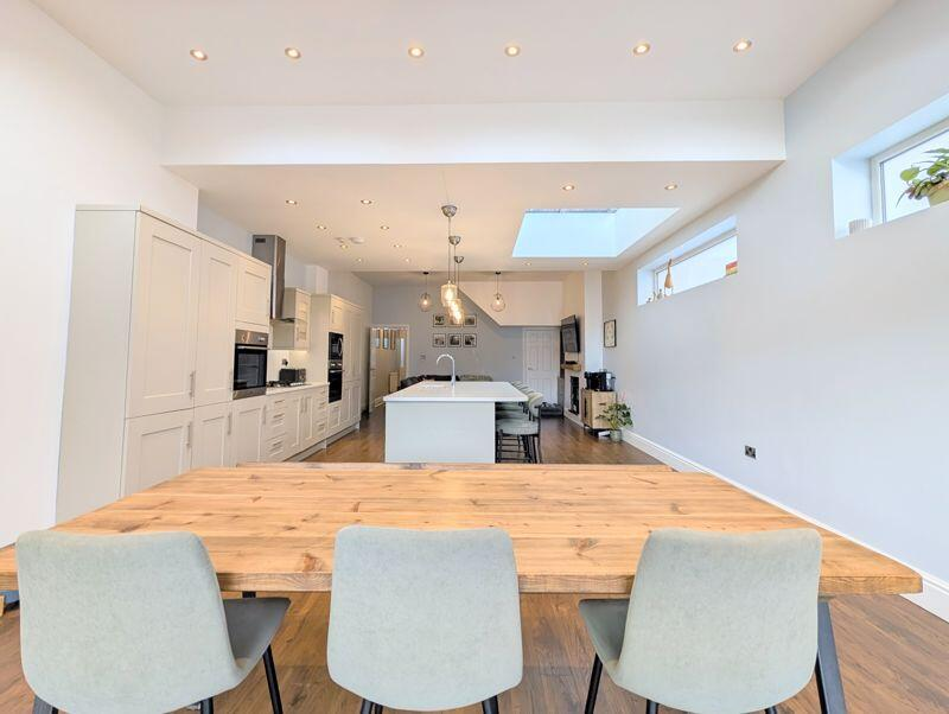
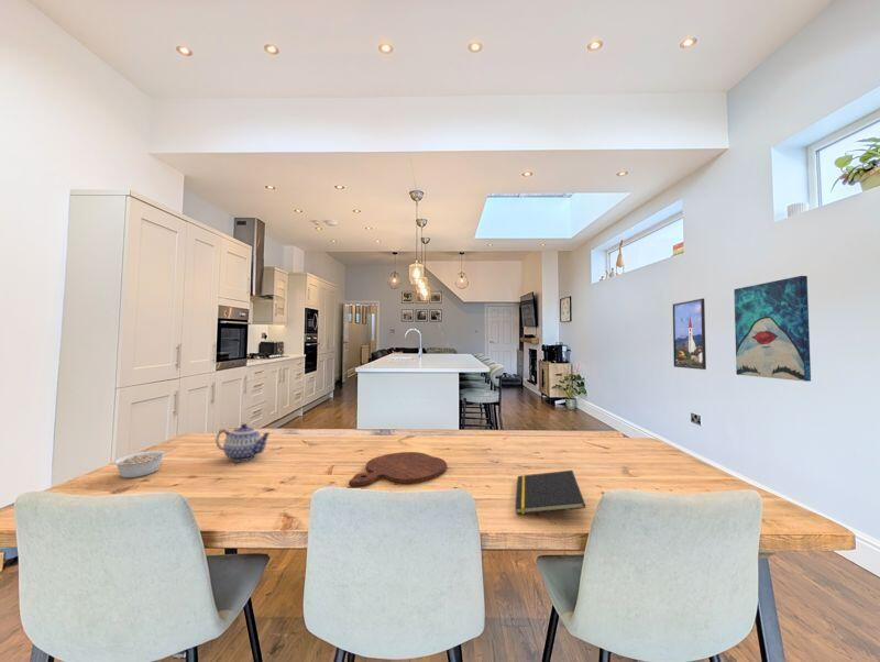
+ cutting board (395, 468)
+ teapot (243, 440)
+ legume (141, 462)
+ notepad (547, 489)
+ wall art (768, 330)
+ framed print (688, 334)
